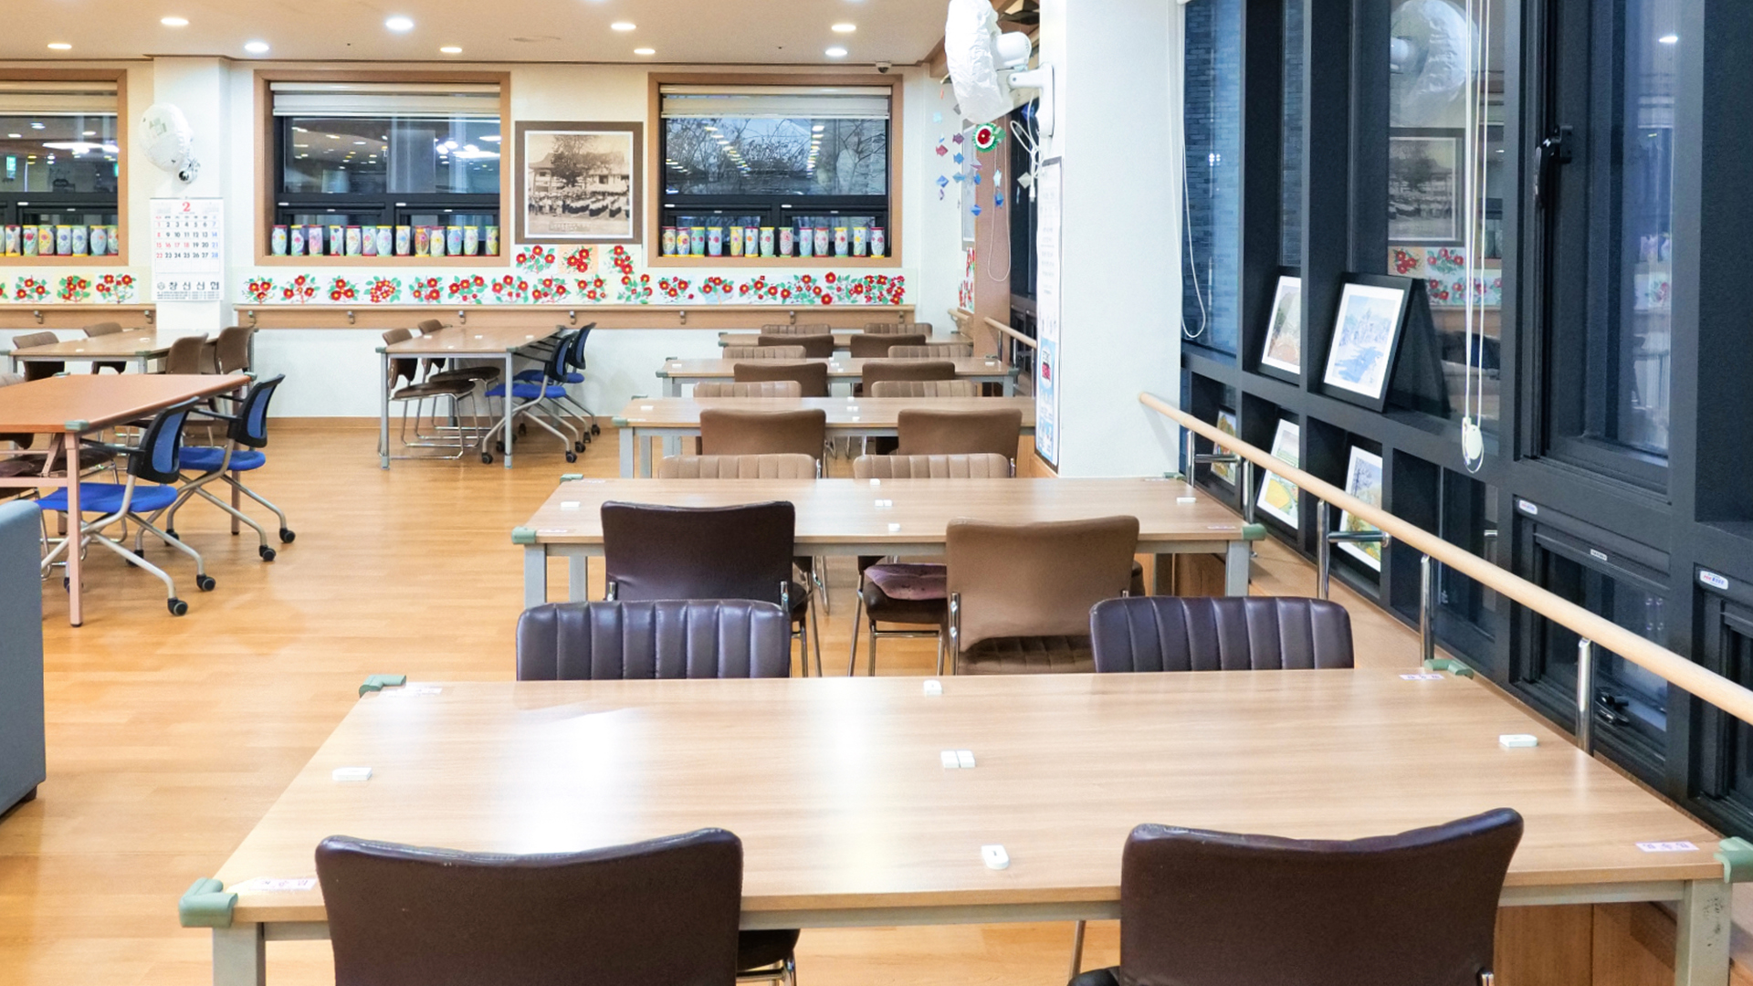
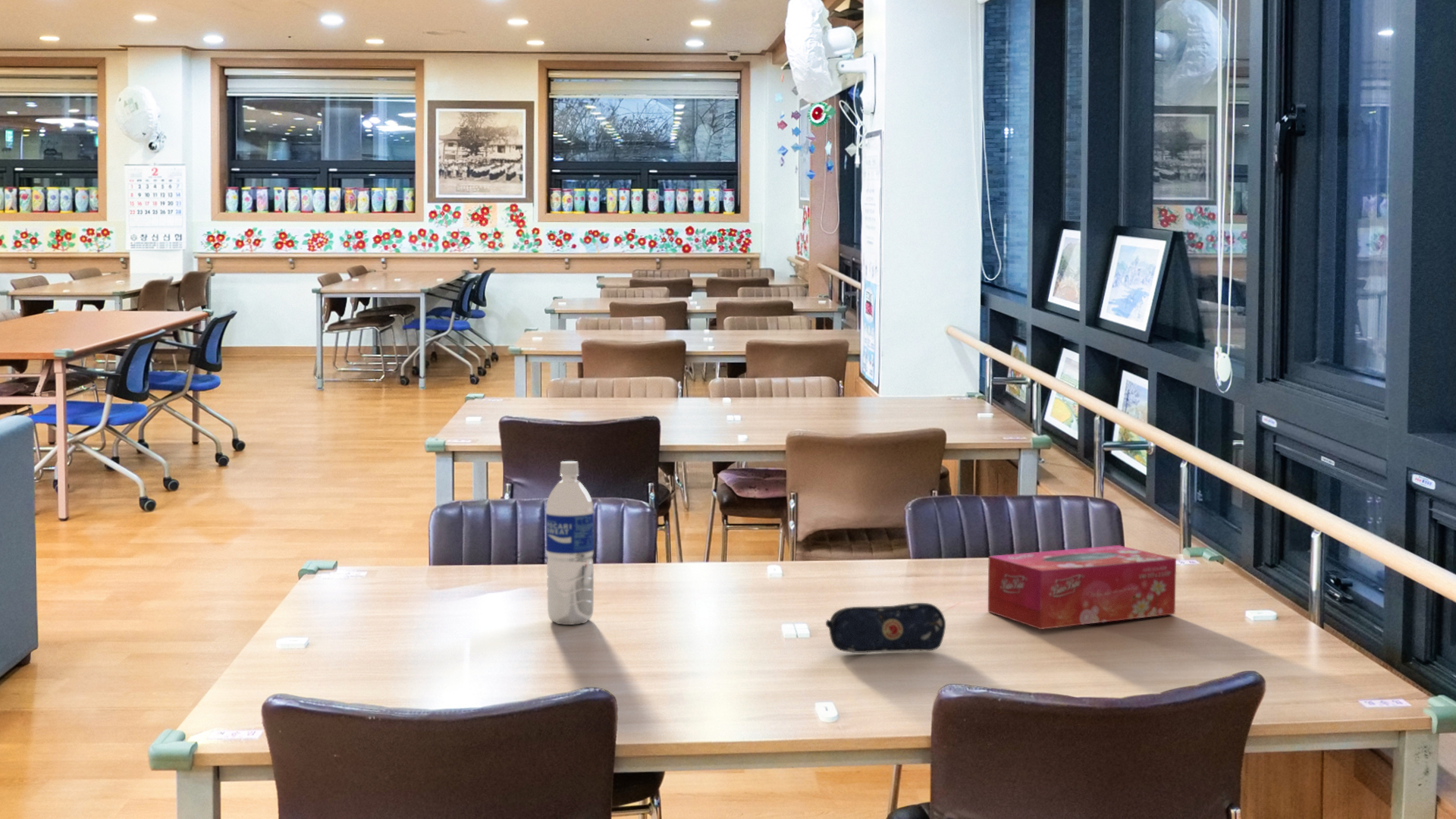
+ water bottle (570, 541)
+ tissue box (1081, 585)
+ pencil case (887, 628)
